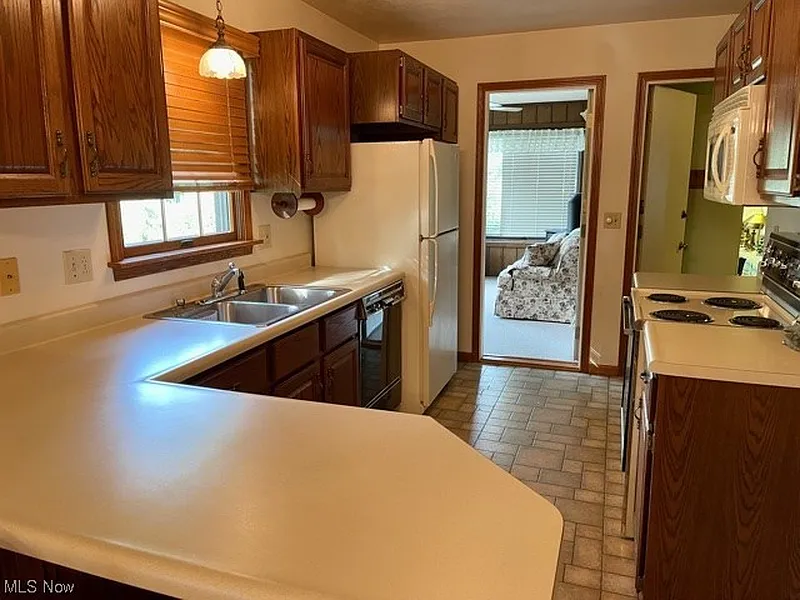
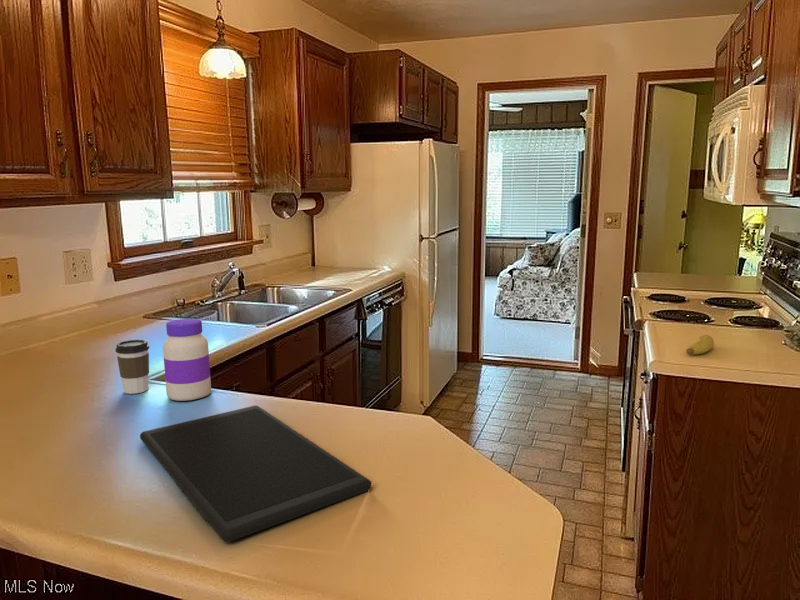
+ cutting board (244, 458)
+ coffee cup (134, 366)
+ fruit (702, 343)
+ jar (186, 358)
